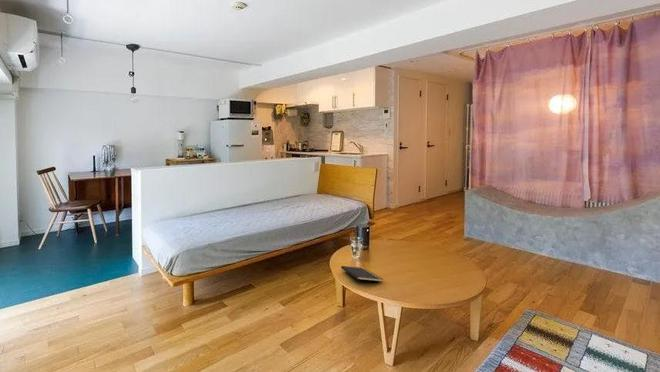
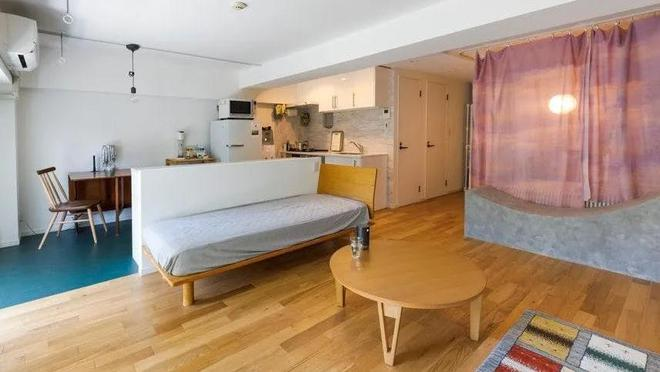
- notepad (361, 273)
